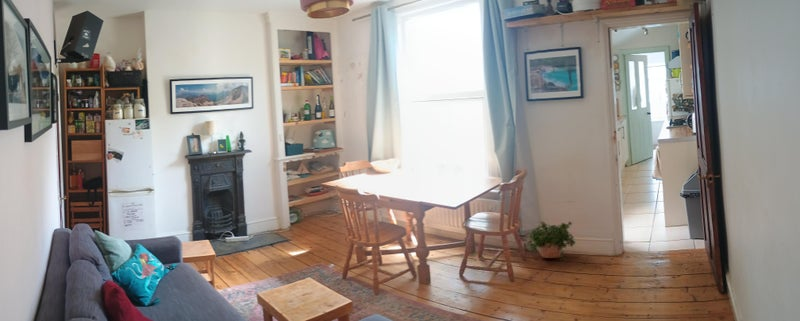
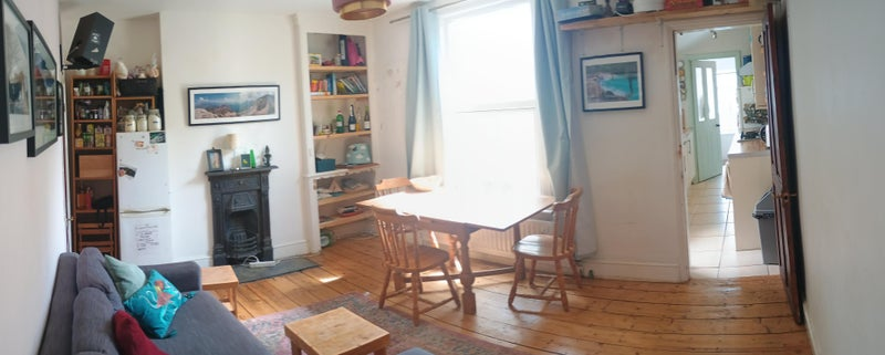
- potted plant (549, 239)
